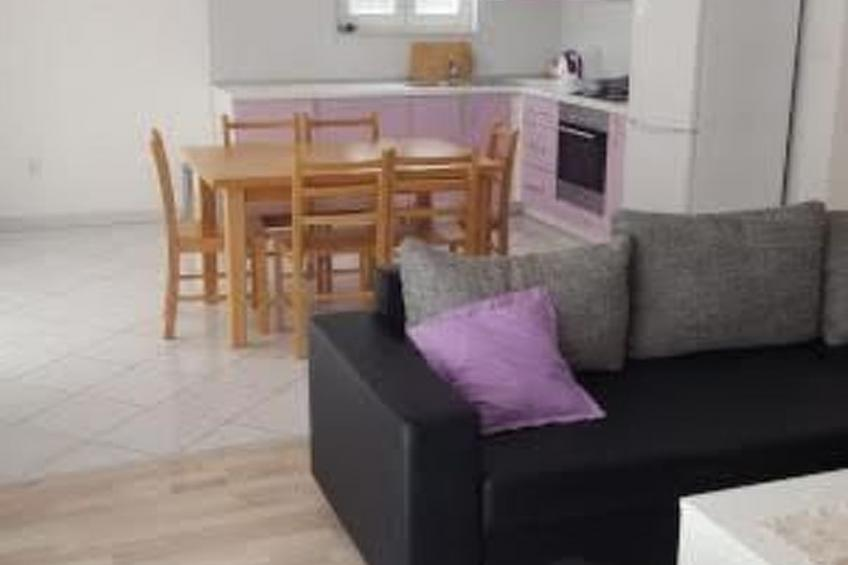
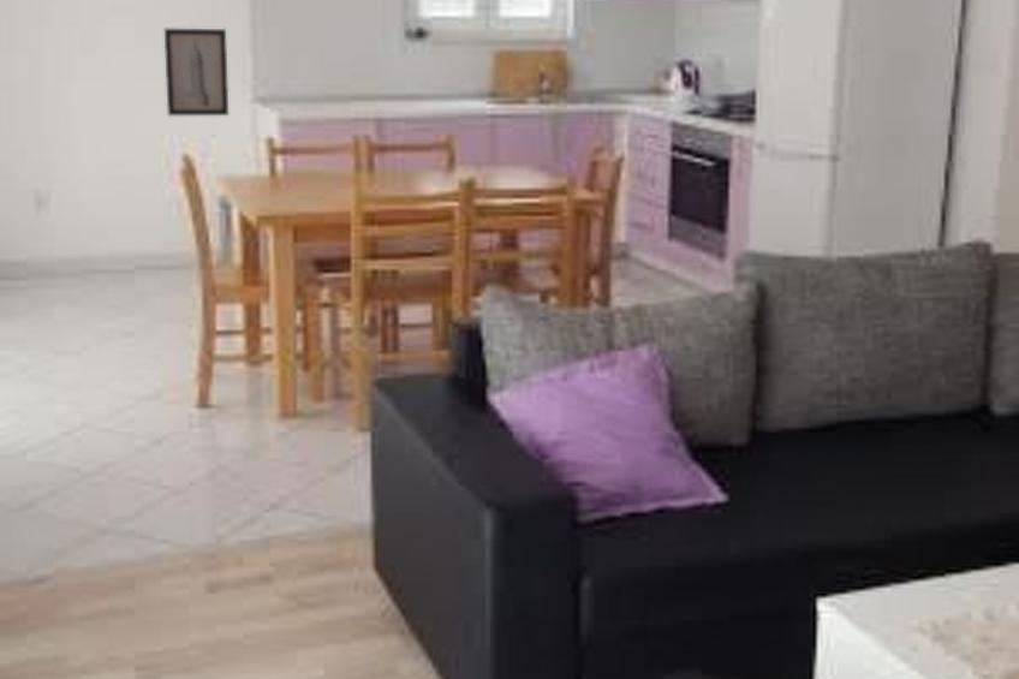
+ wall art (196, 72)
